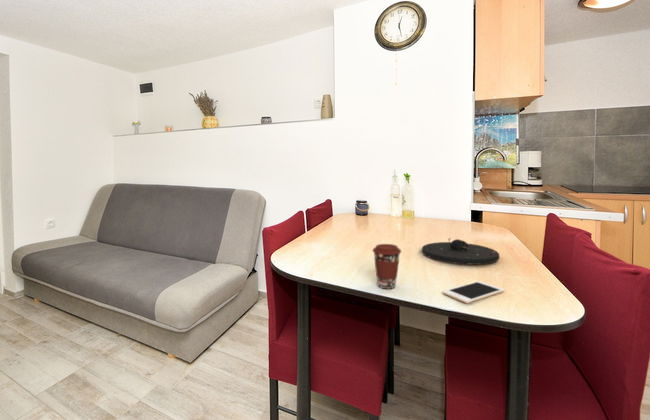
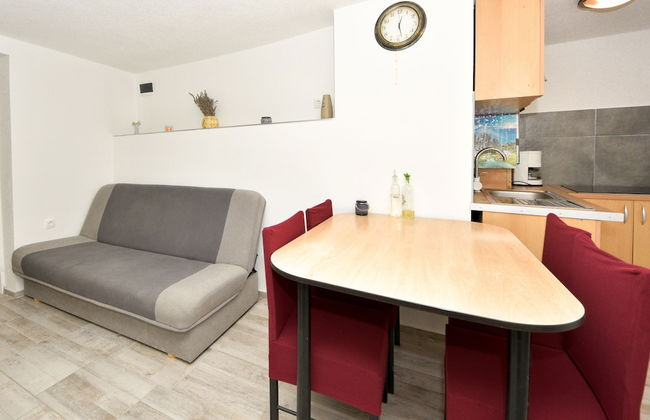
- plate (458, 246)
- coffee cup (386, 266)
- cell phone (473, 291)
